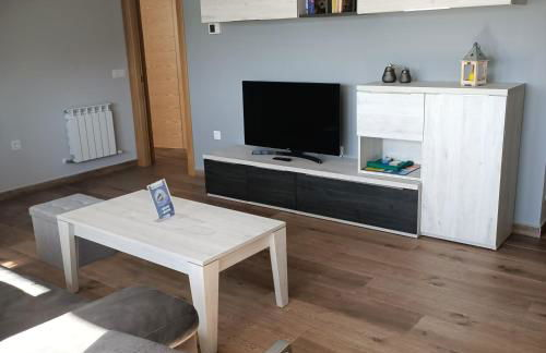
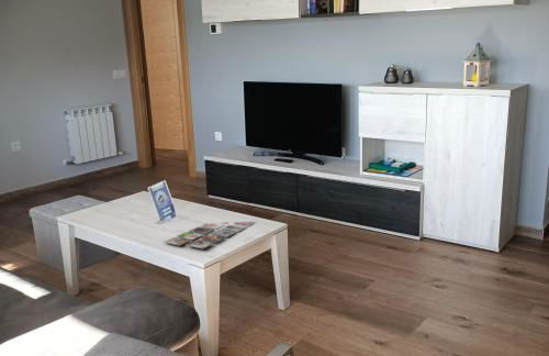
+ magazine (217, 230)
